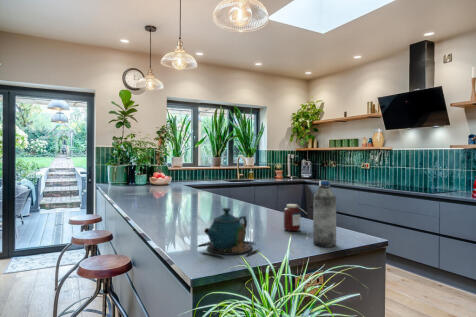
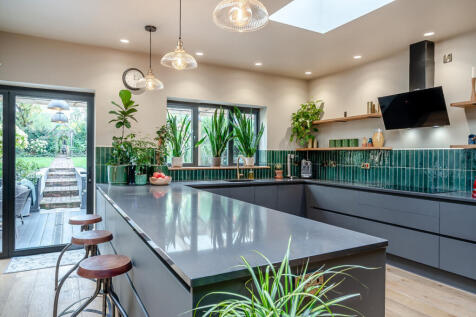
- water bottle (324, 212)
- teapot (229, 227)
- jar (295, 217)
